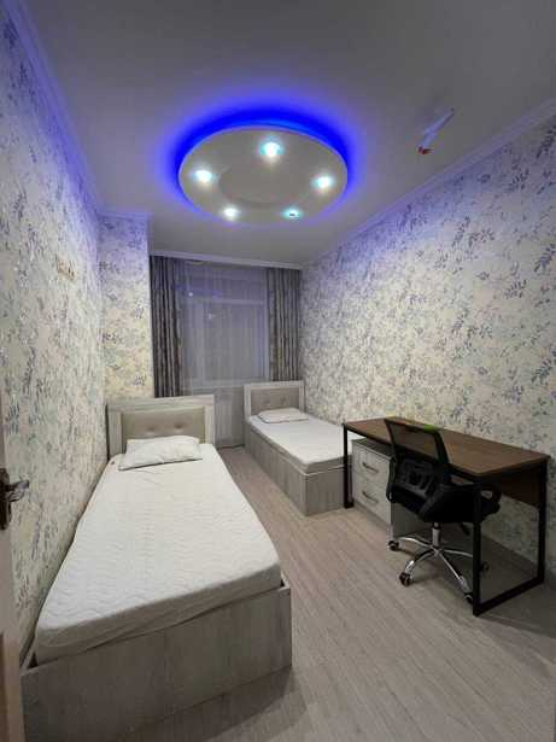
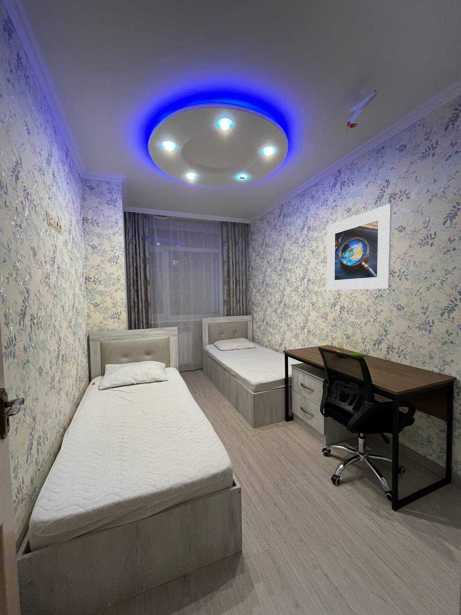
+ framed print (354, 253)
